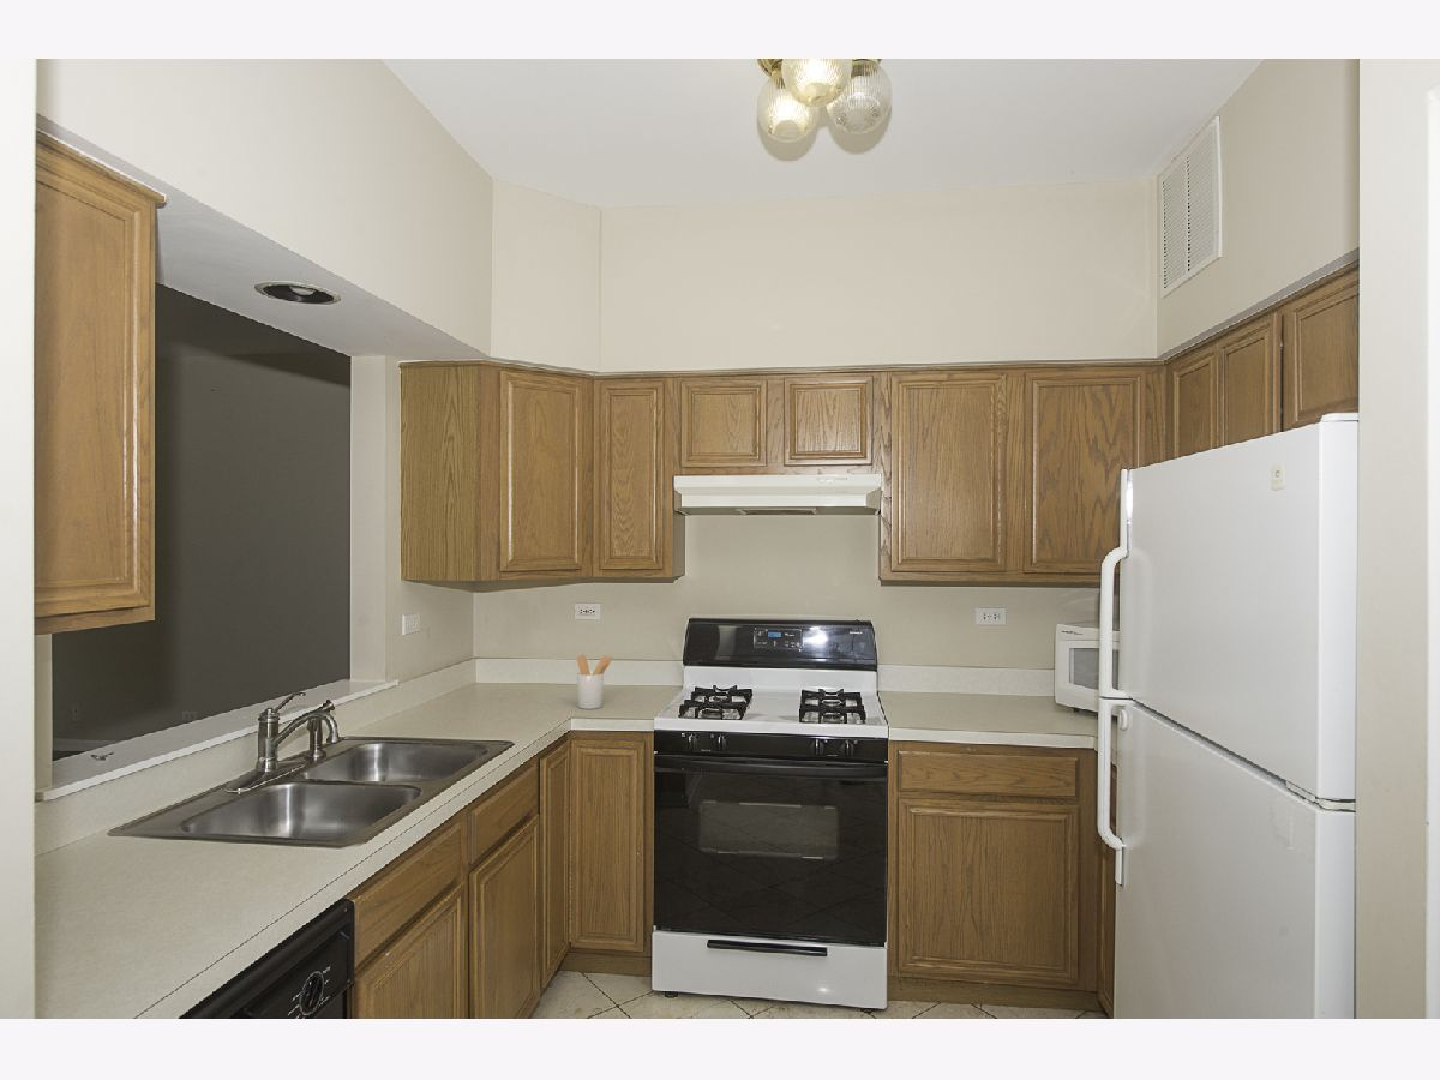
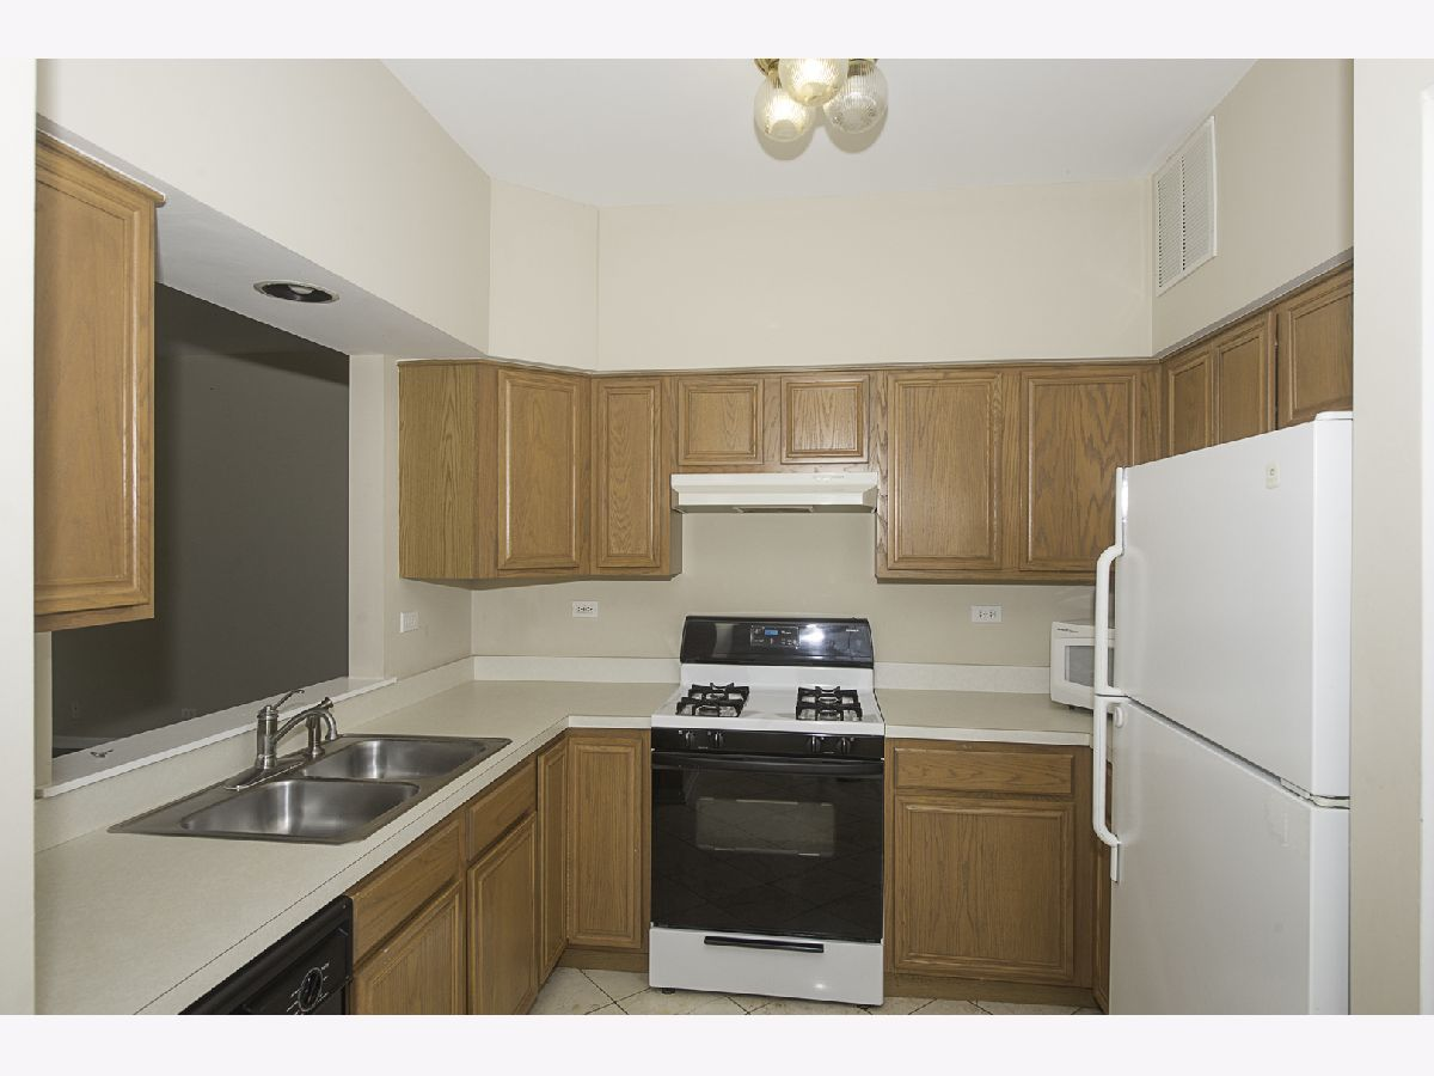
- utensil holder (595, 680)
